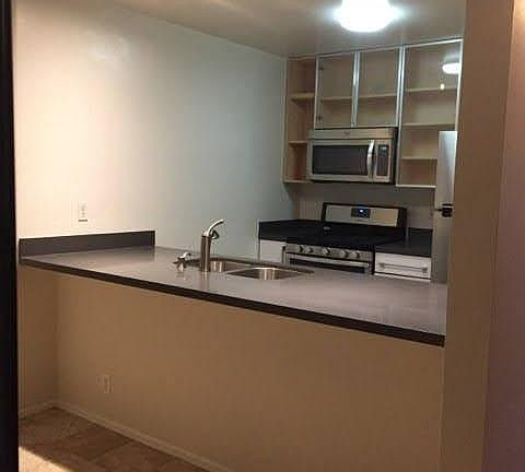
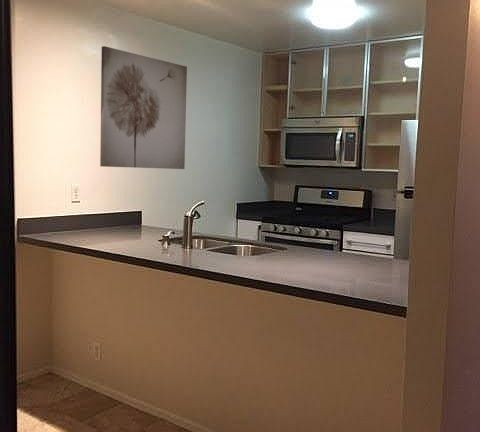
+ wall art (146, 113)
